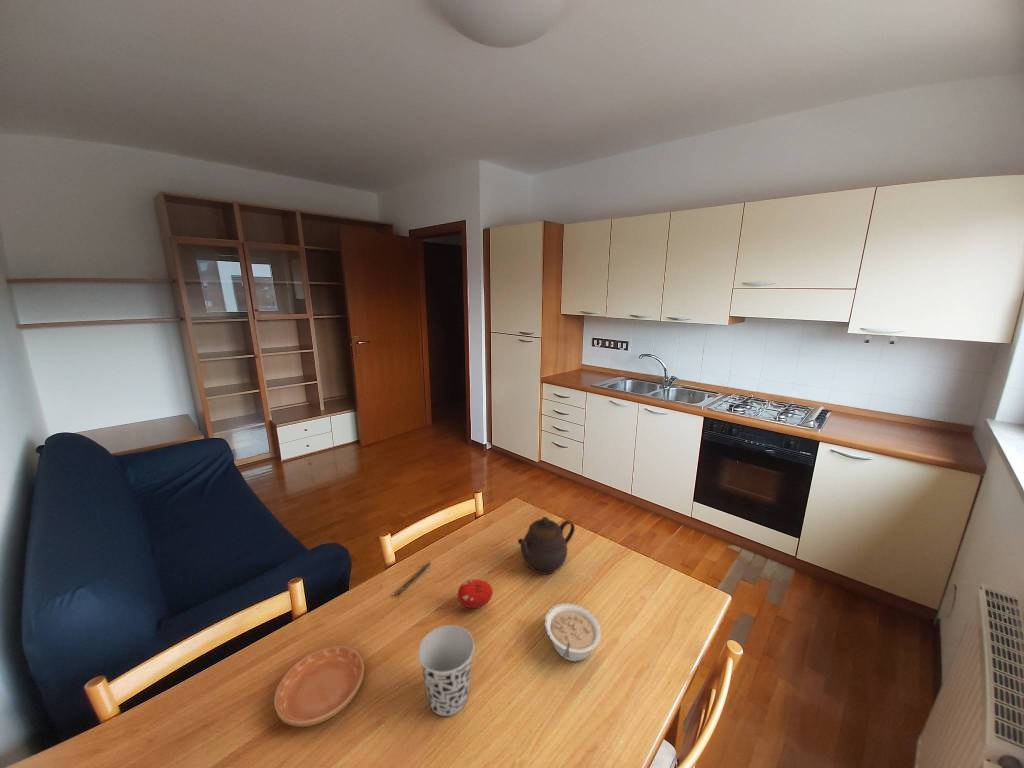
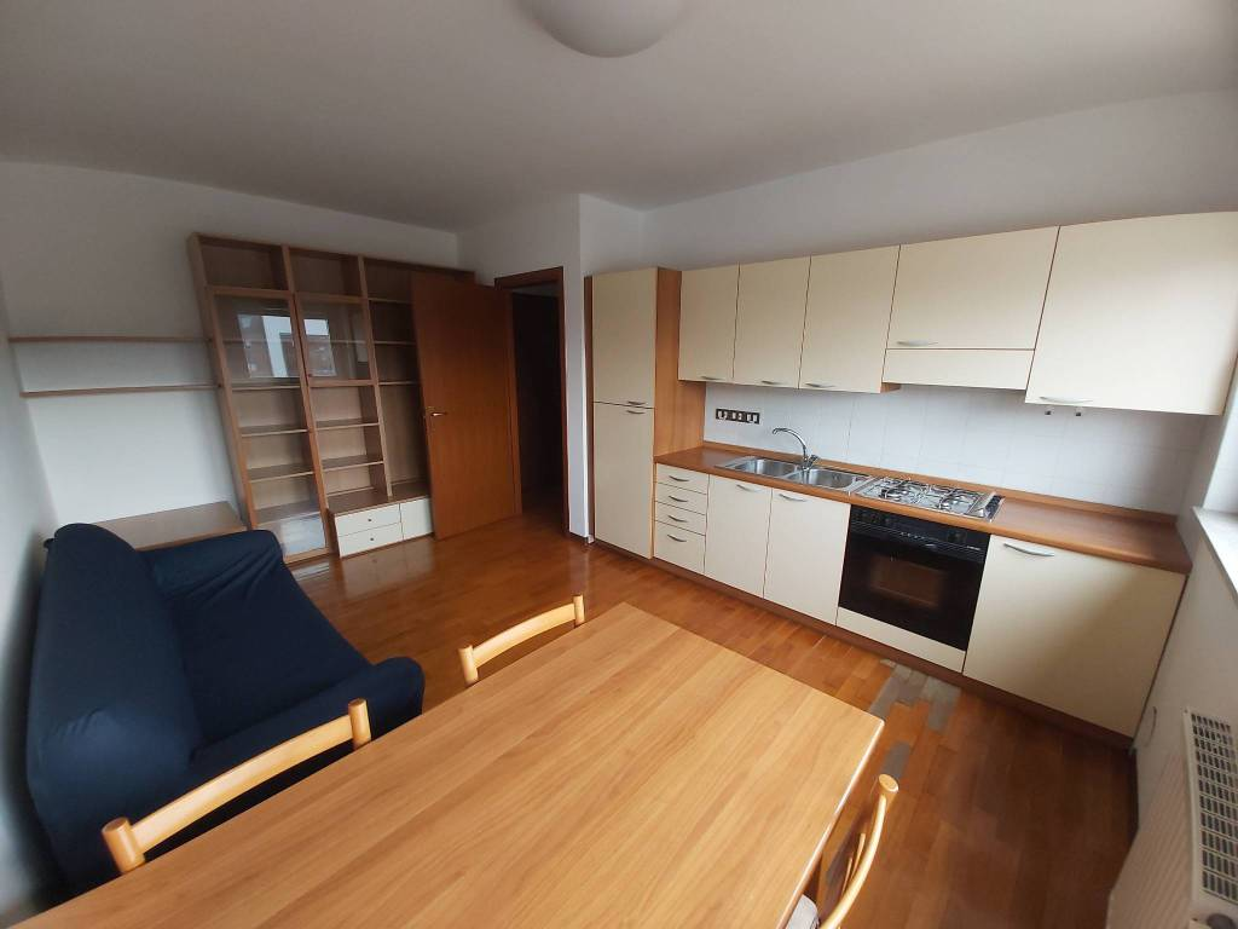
- legume (573, 635)
- fruit (475, 593)
- pen (413, 578)
- saucer (321, 686)
- teapot (547, 540)
- cup (447, 672)
